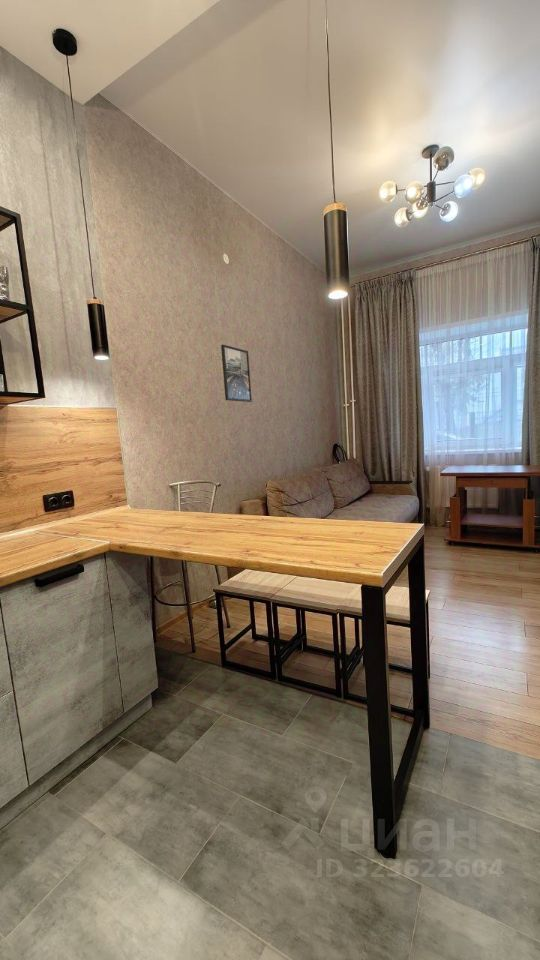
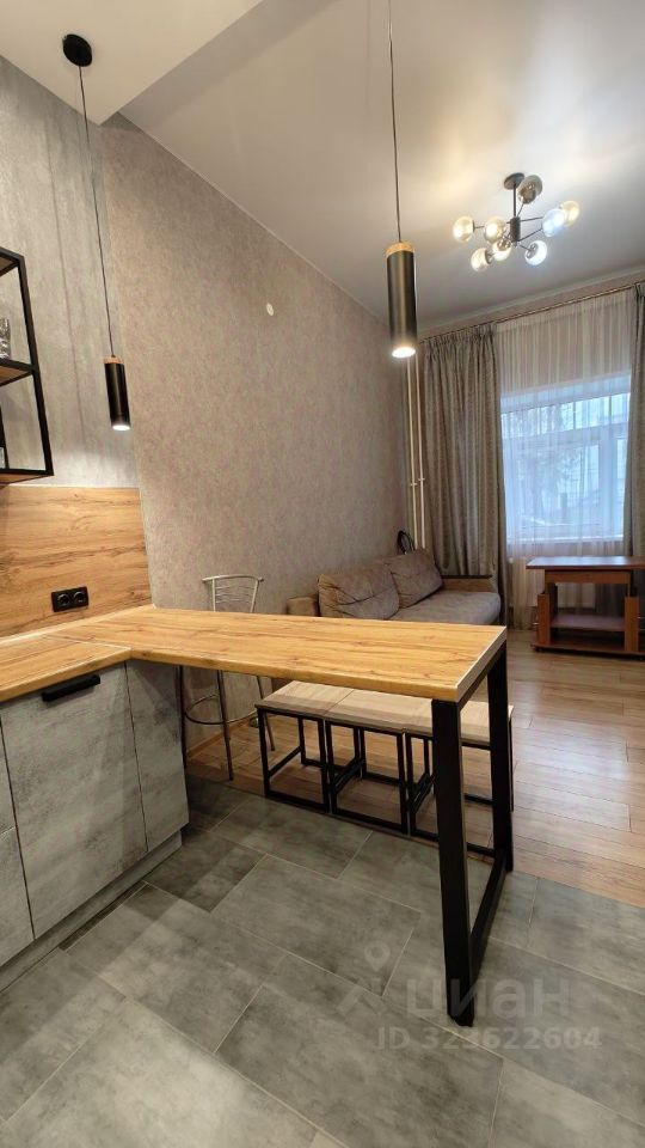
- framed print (237, 374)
